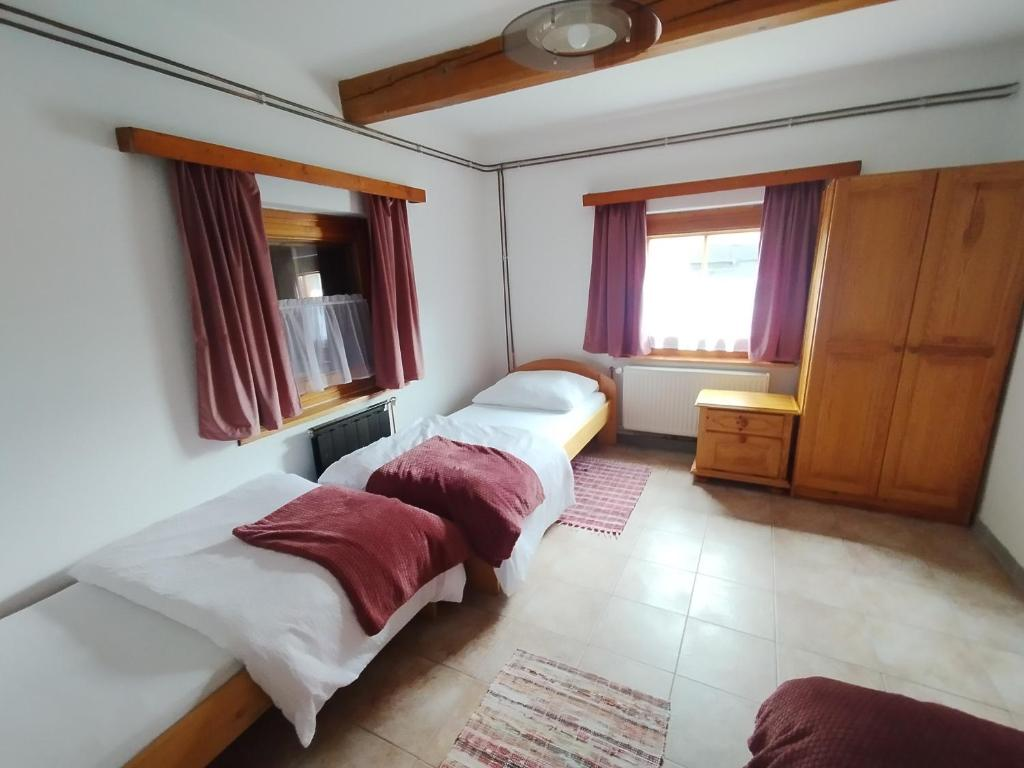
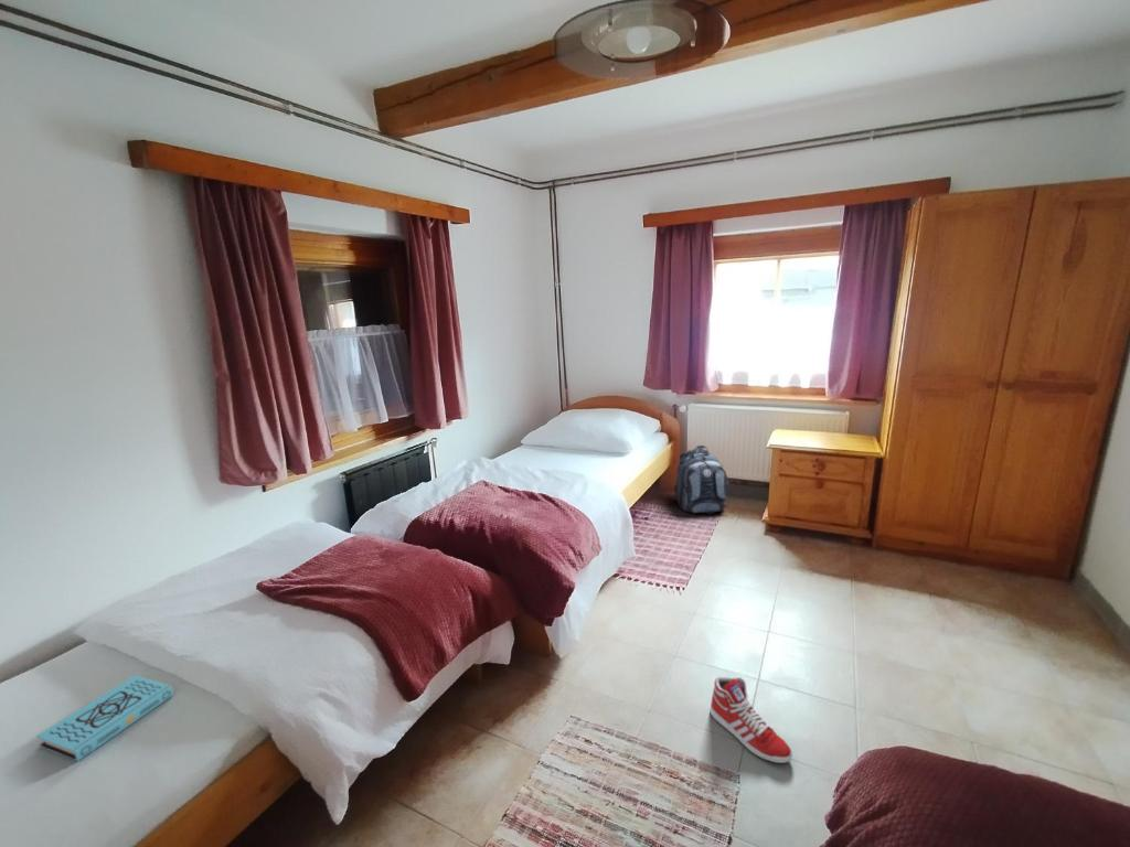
+ sneaker (748, 715)
+ backpack (701, 475)
+ book (109, 714)
